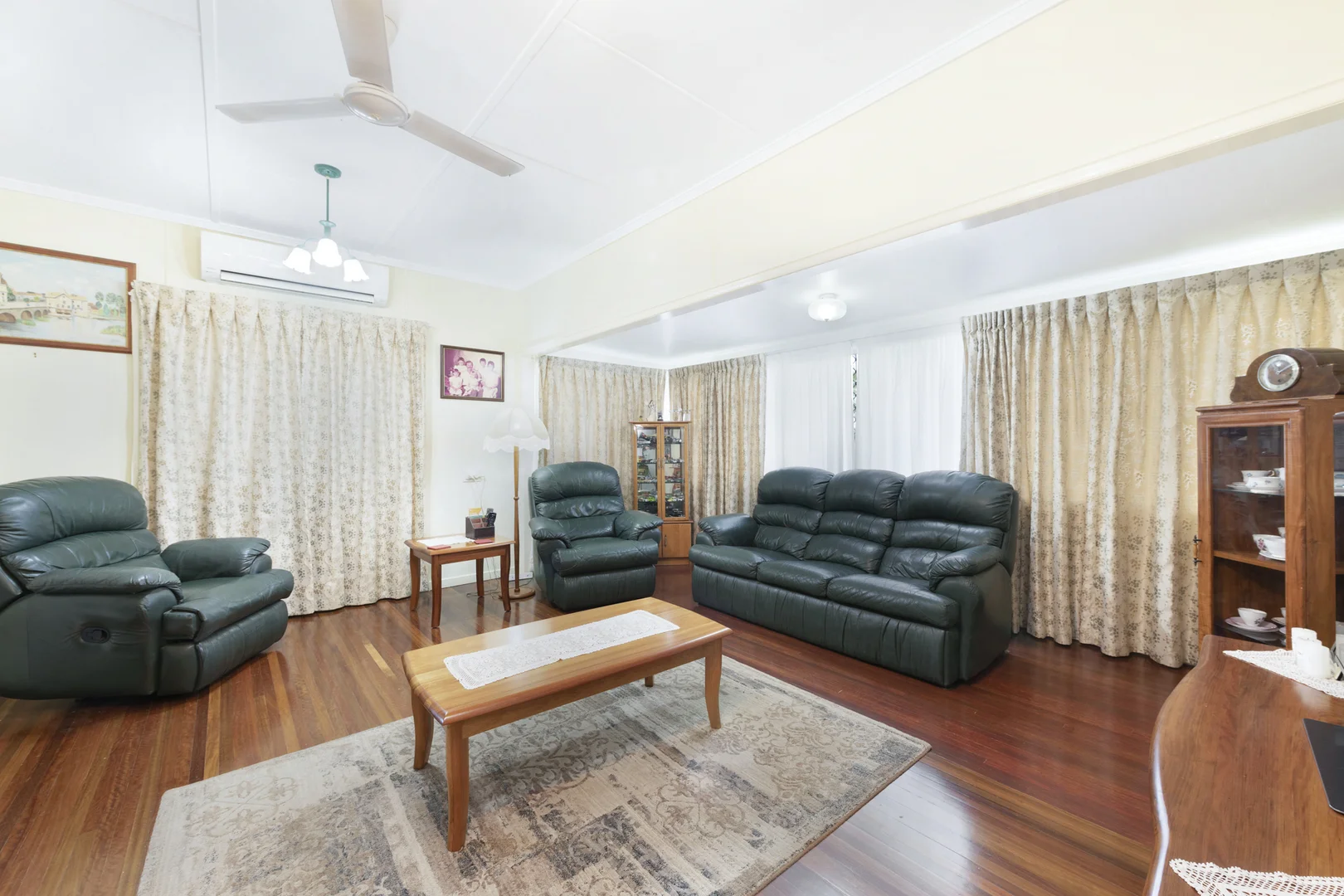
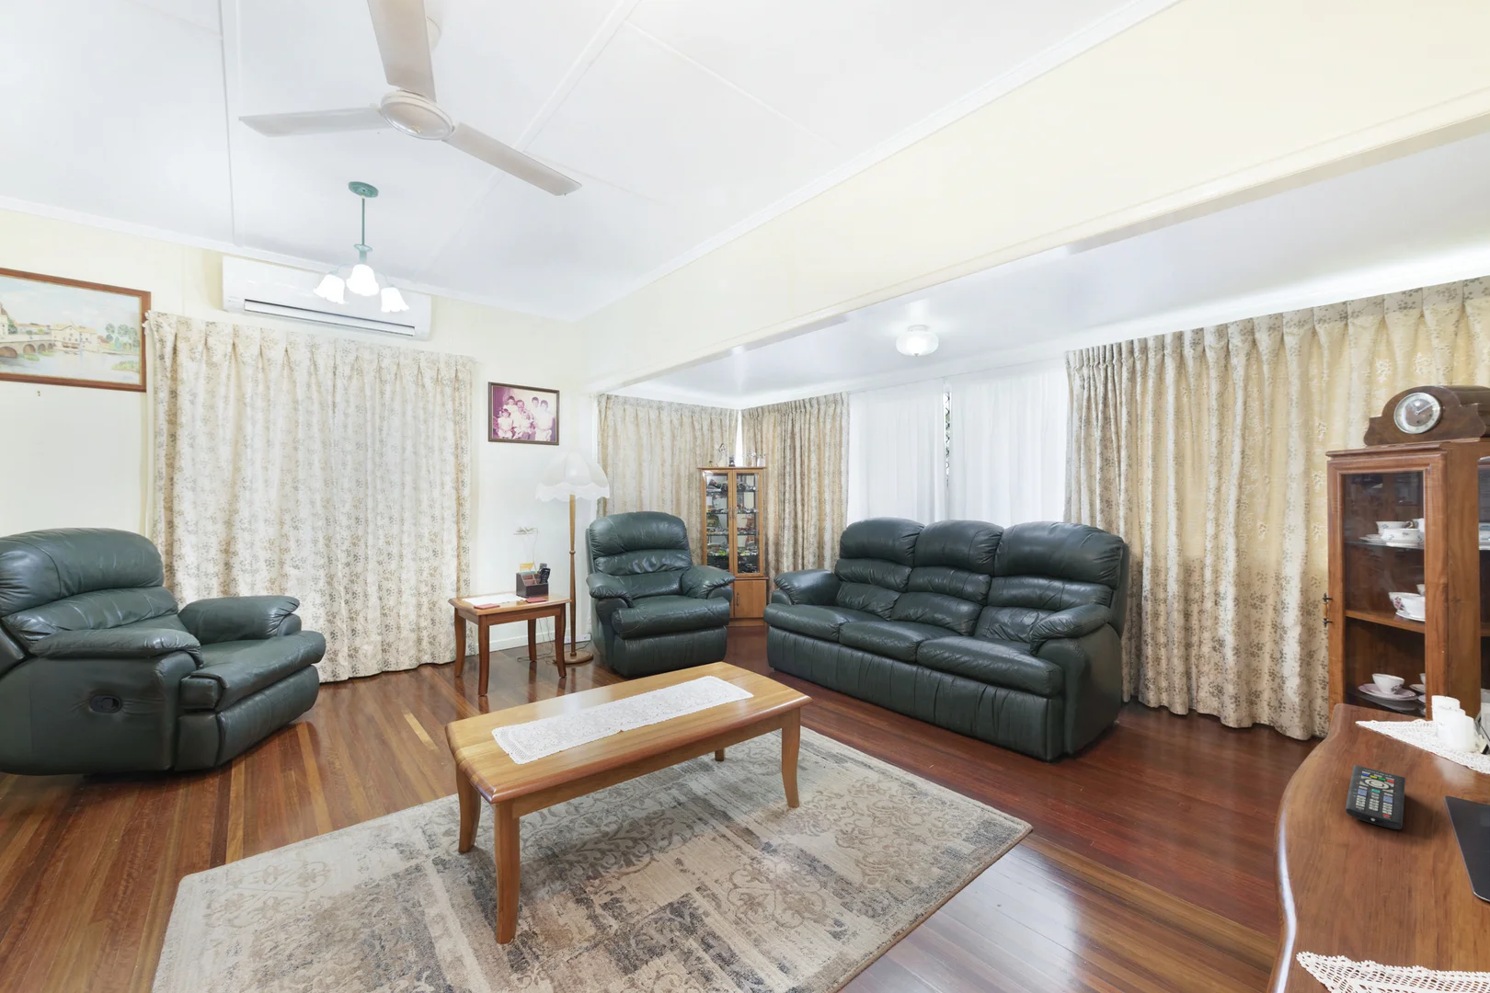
+ remote control (1376, 794)
